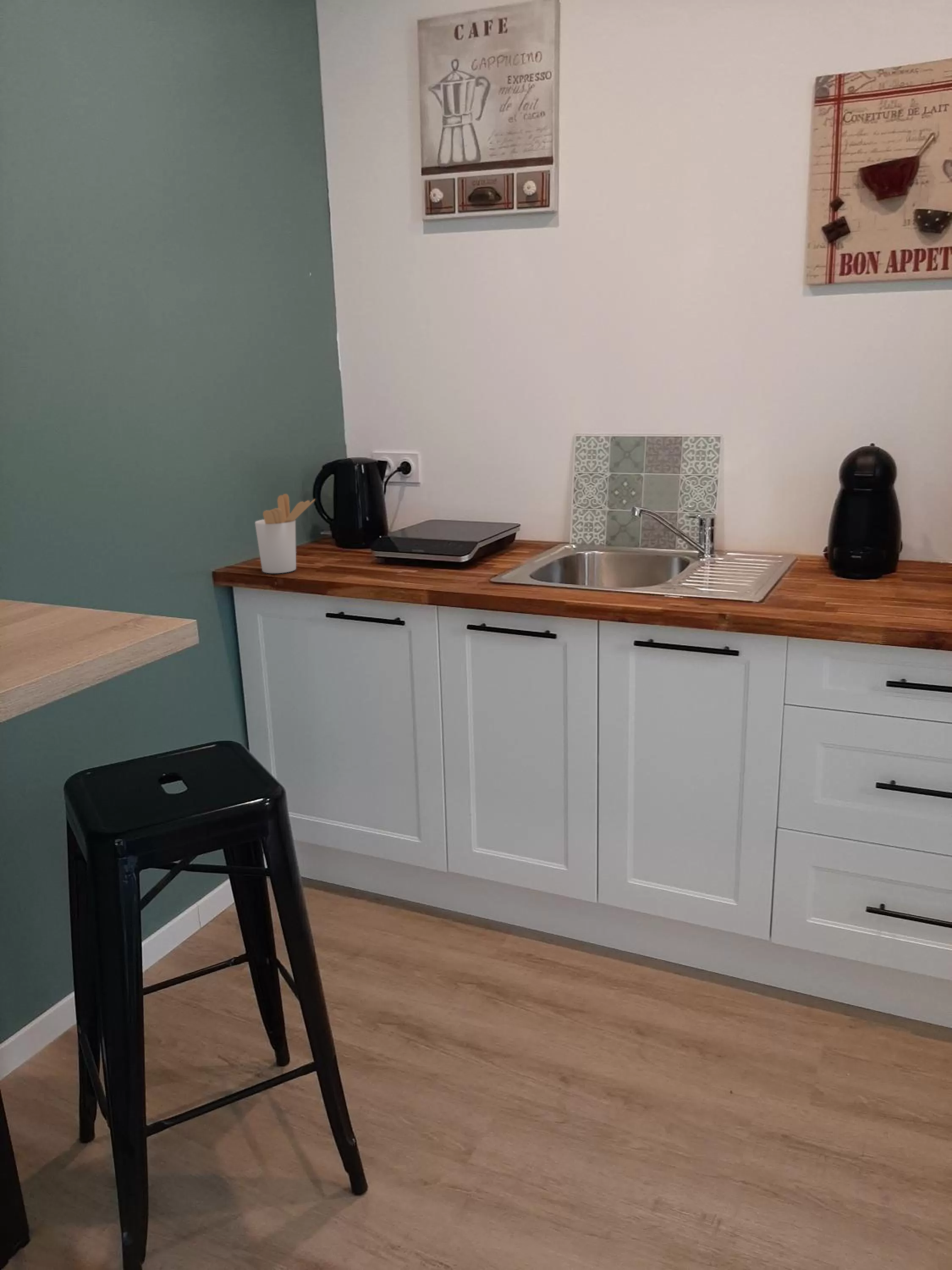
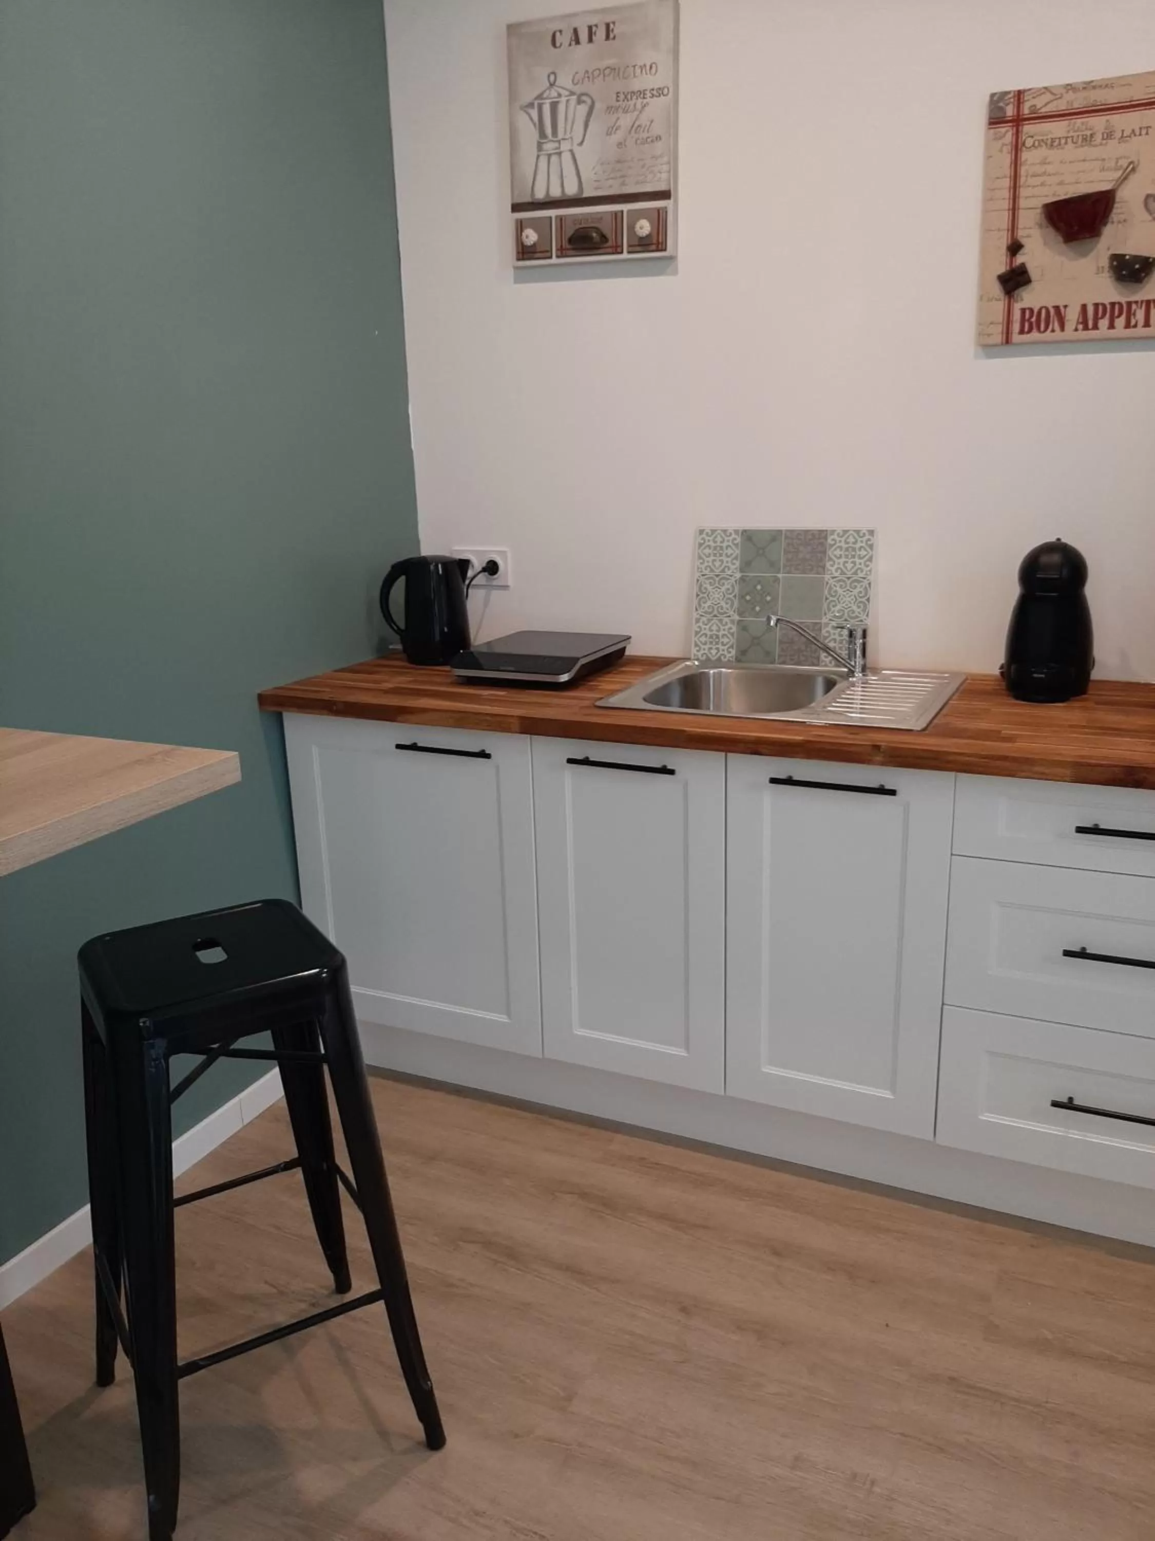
- utensil holder (286, 533)
